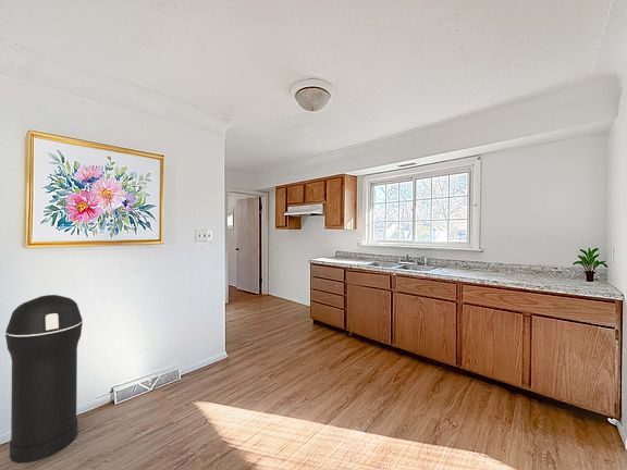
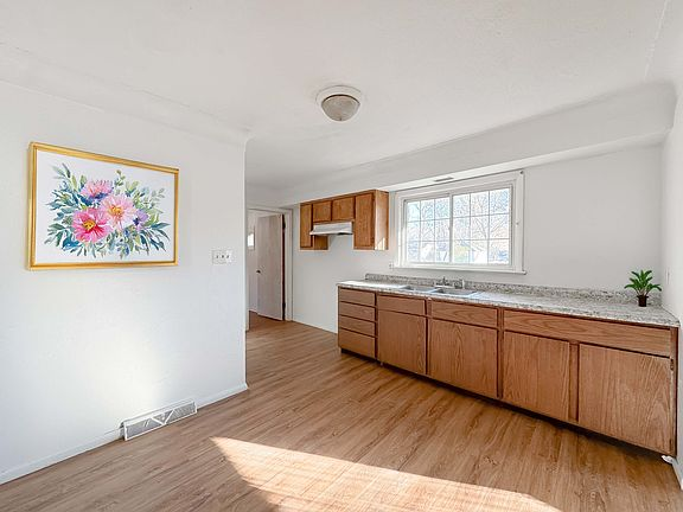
- trash can (46, 369)
